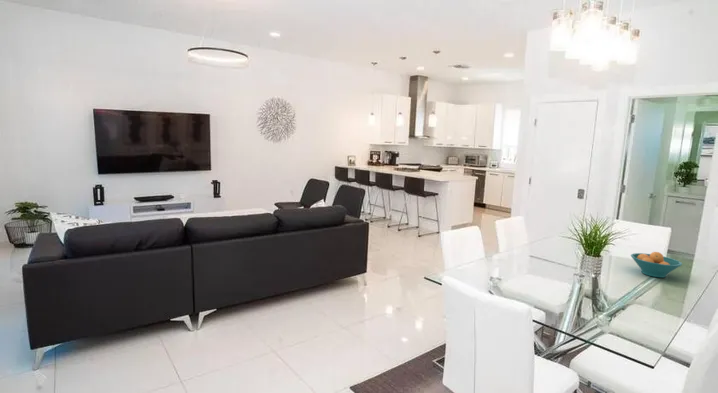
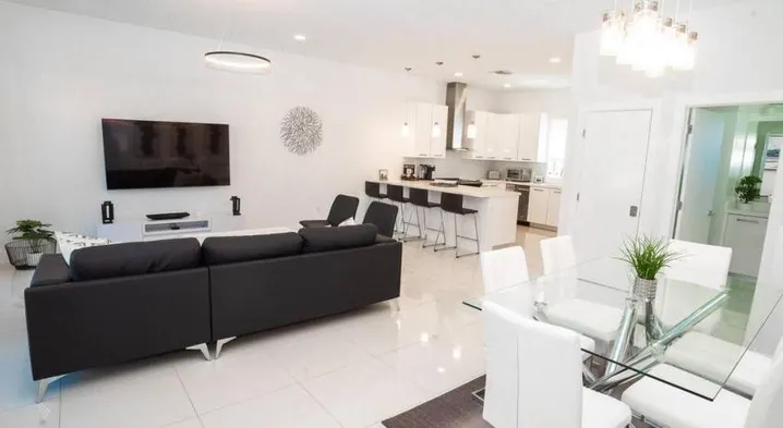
- fruit bowl (655, 263)
